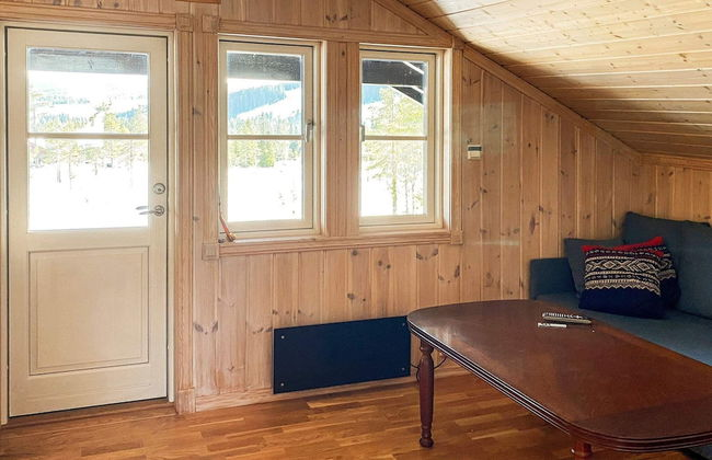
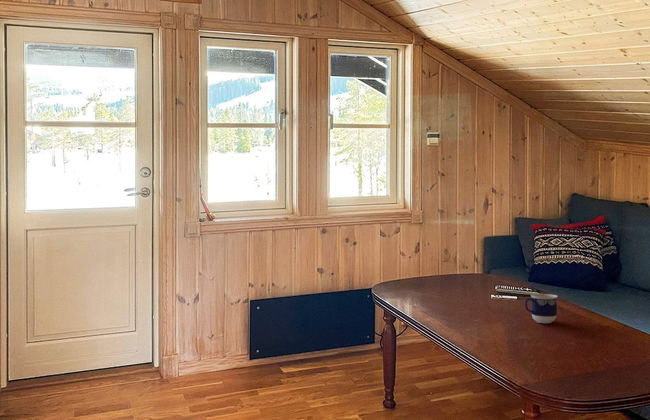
+ cup (540, 308)
